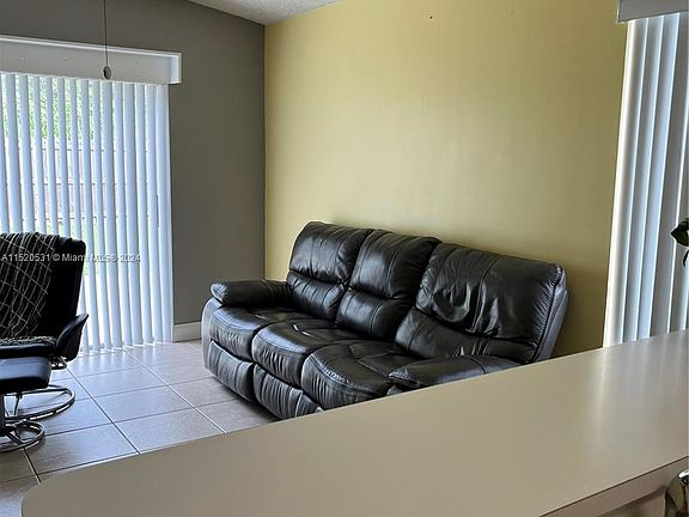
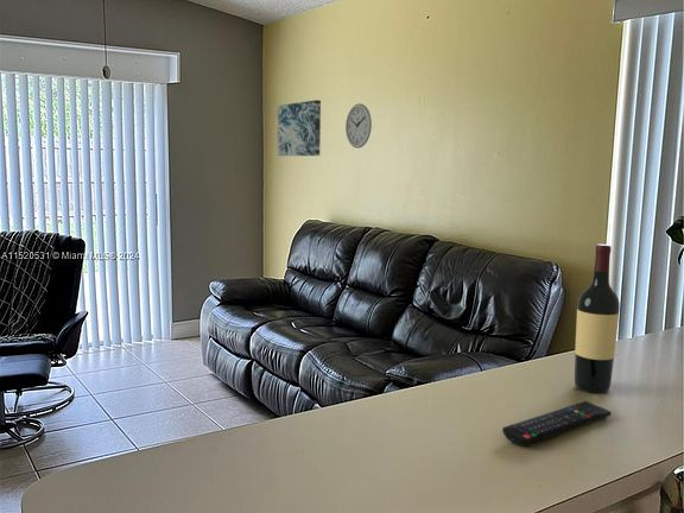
+ wine bottle (597, 317)
+ wall clock (357, 126)
+ wall art (298, 129)
+ remote control (557, 423)
